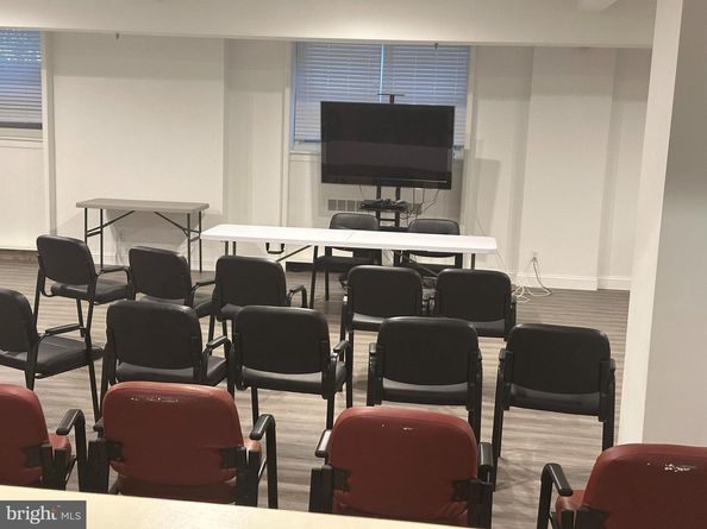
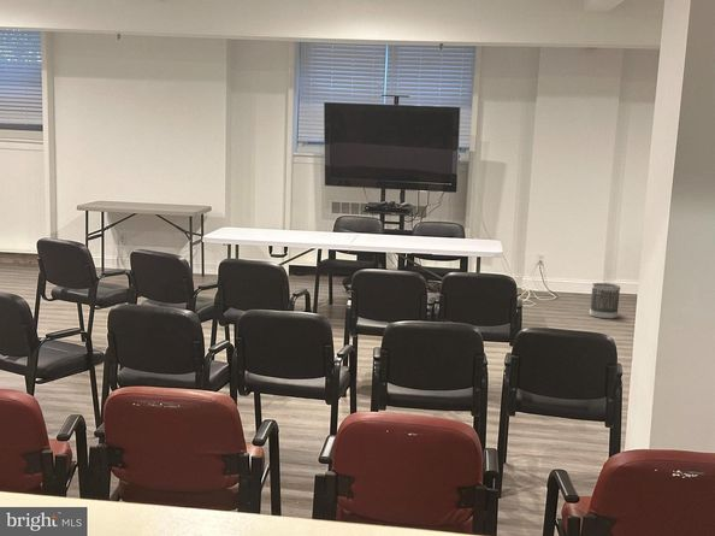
+ wastebasket (604, 300)
